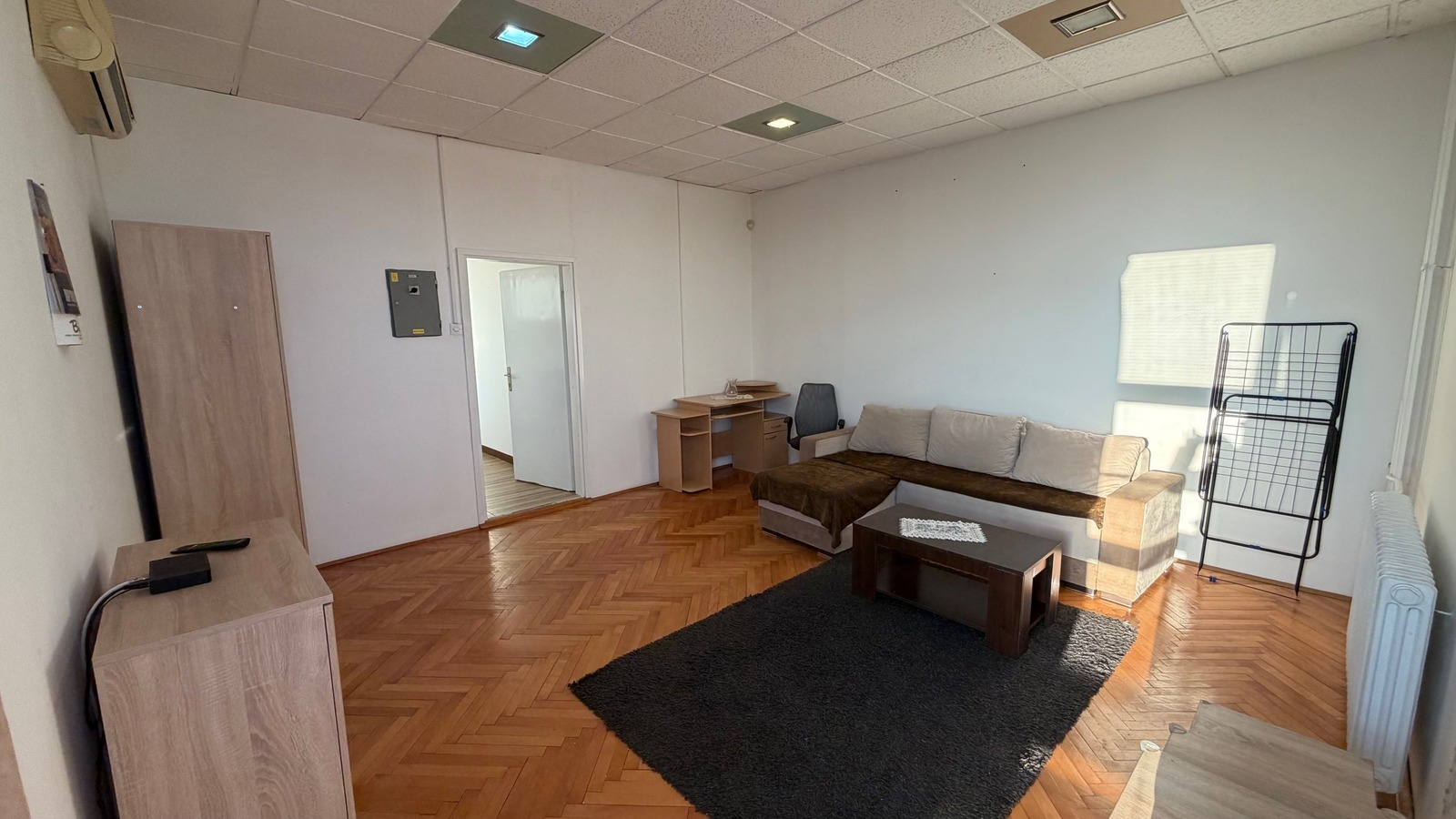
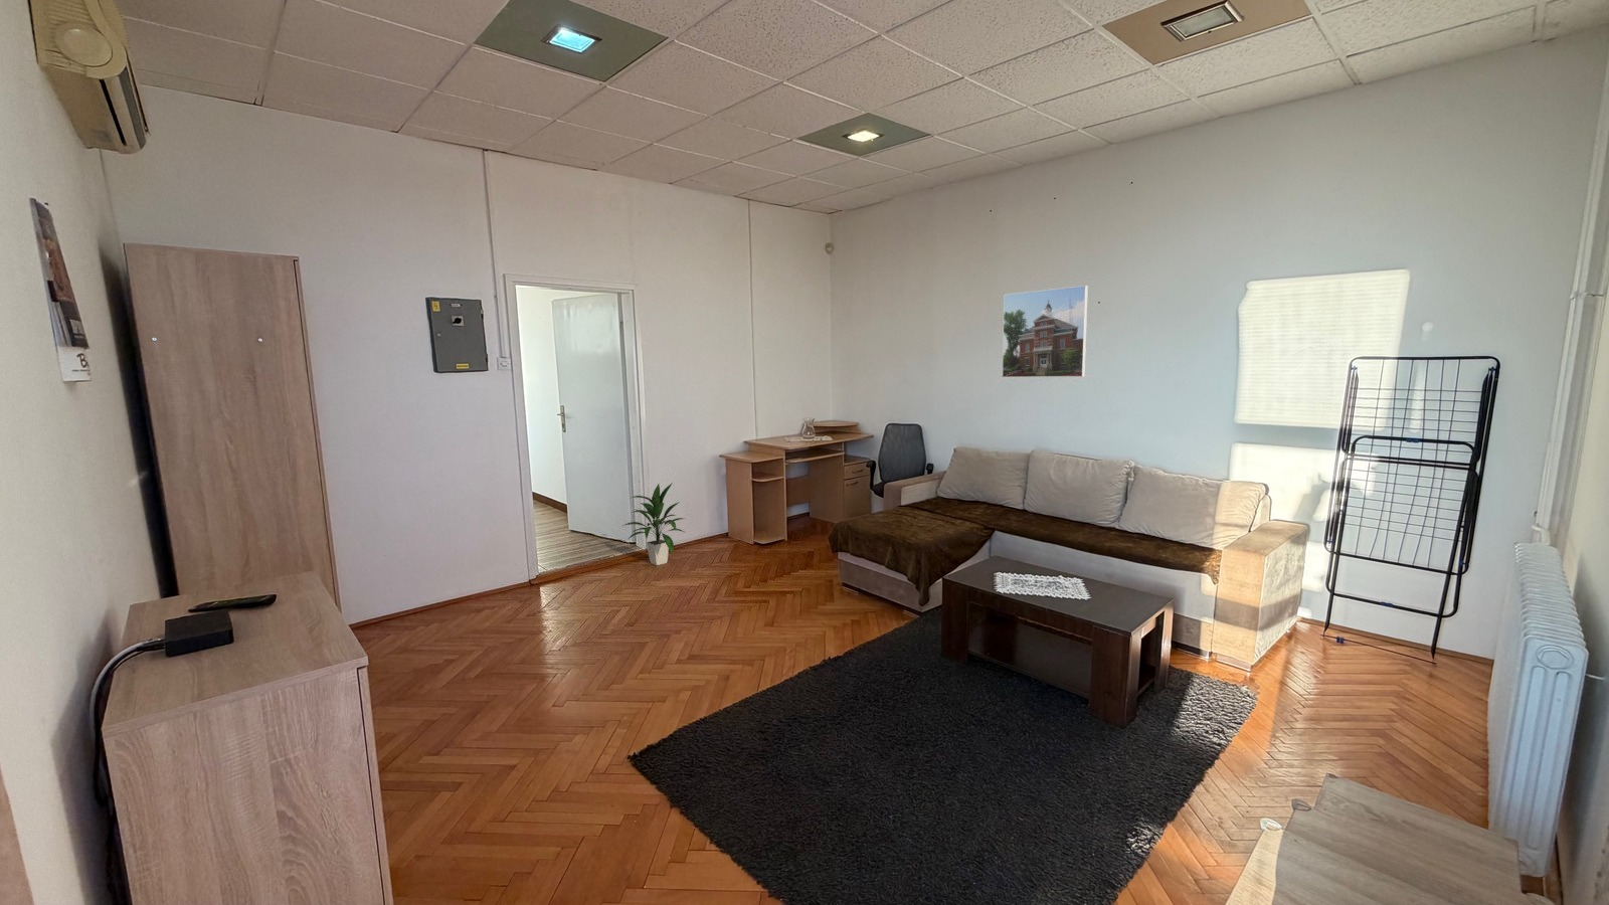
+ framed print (1042, 334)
+ indoor plant (656, 524)
